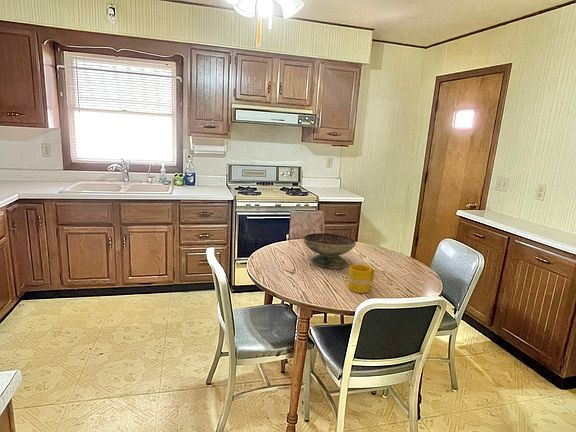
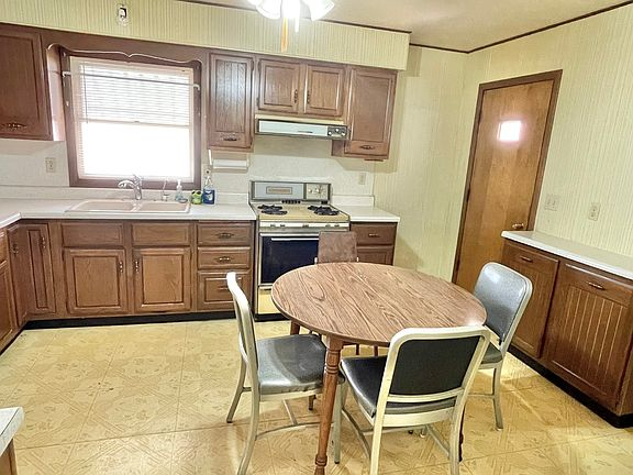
- decorative bowl (328, 249)
- mug (362, 277)
